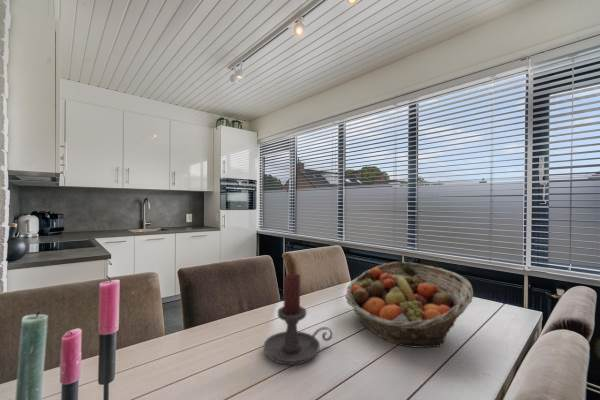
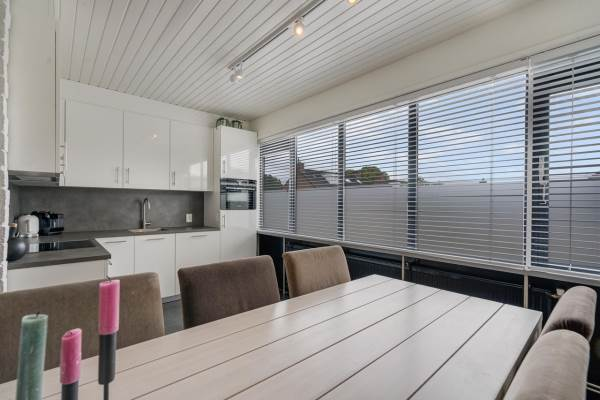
- candle holder (299, 310)
- fruit basket (402, 298)
